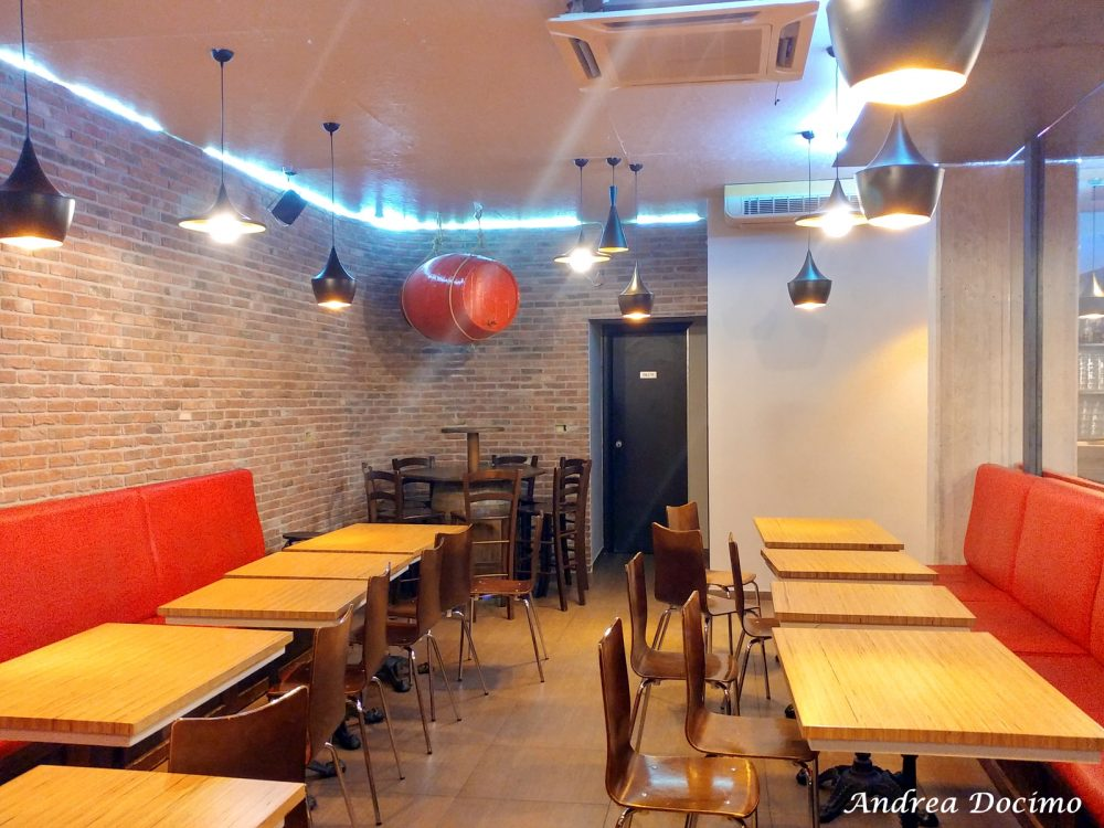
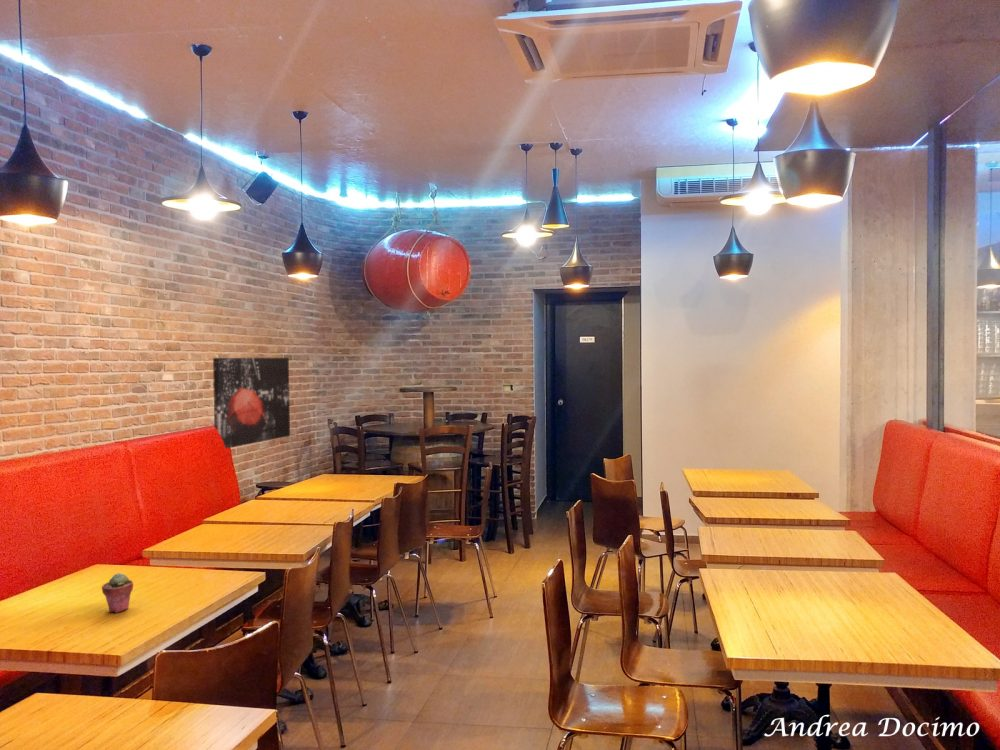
+ wall art (254, 400)
+ potted succulent (118, 591)
